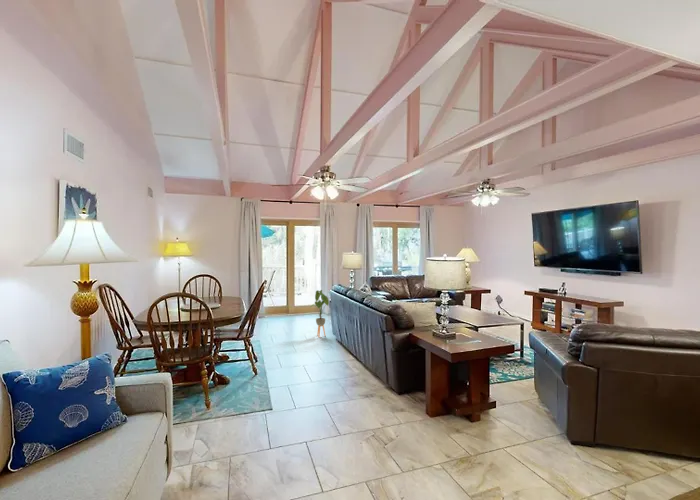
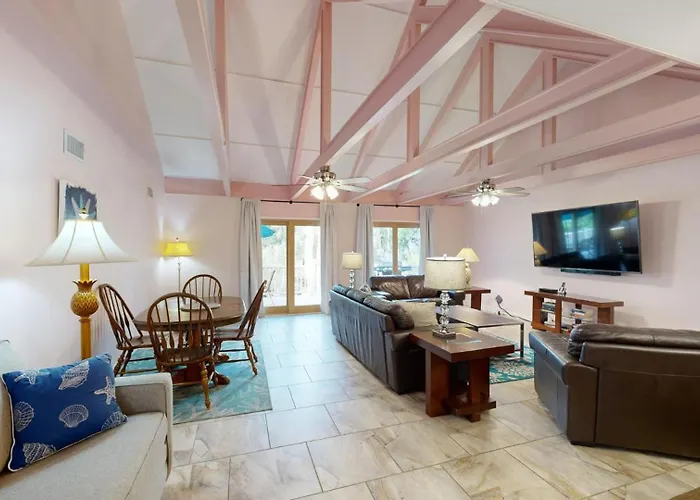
- house plant (321, 312)
